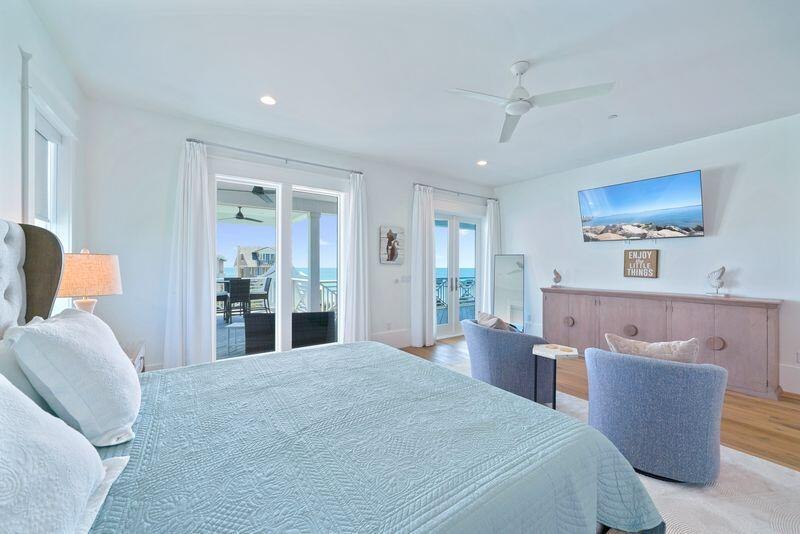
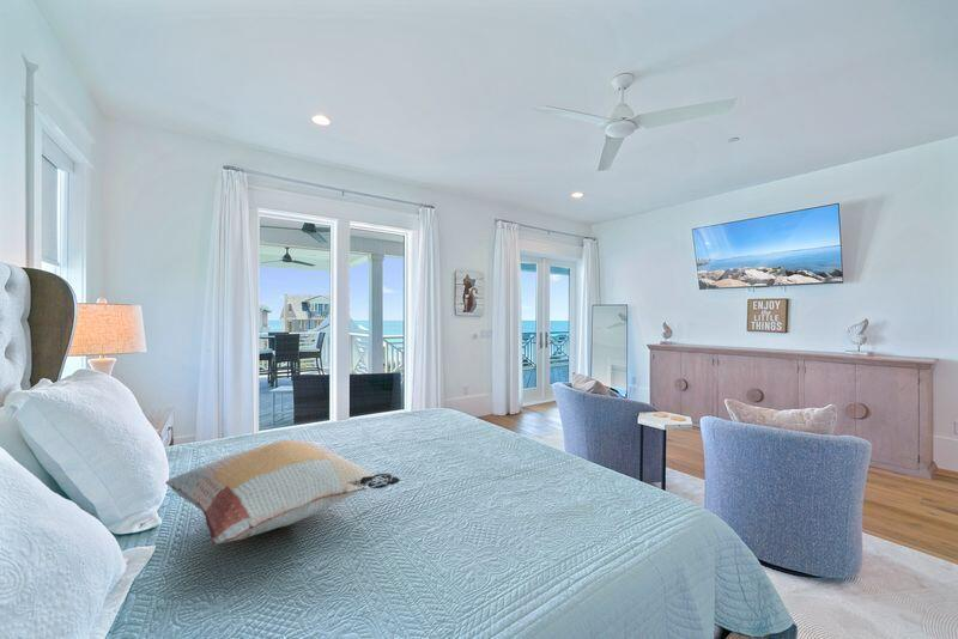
+ decorative pillow (284, 481)
